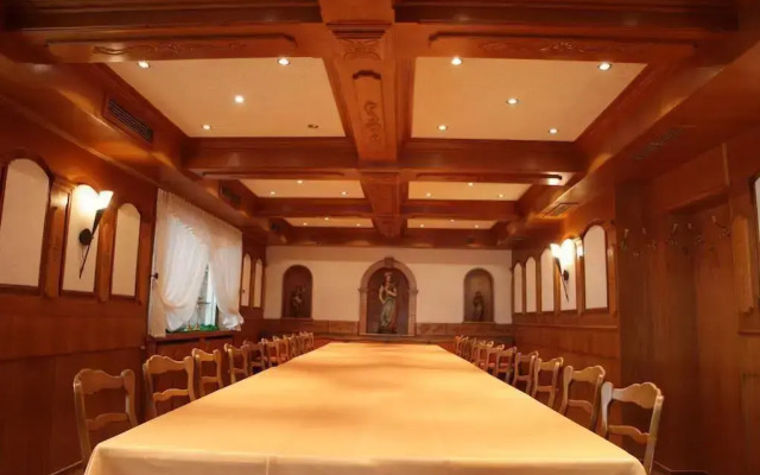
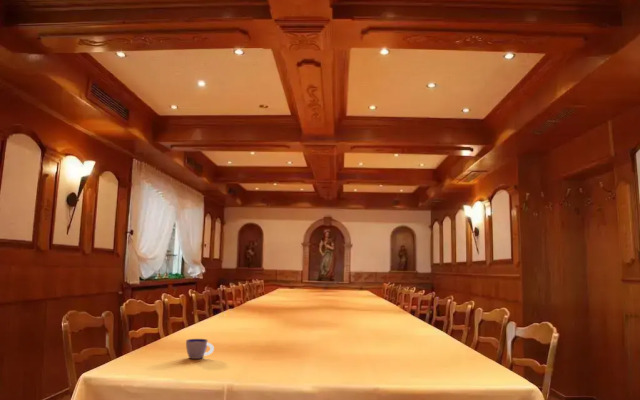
+ cup (199, 348)
